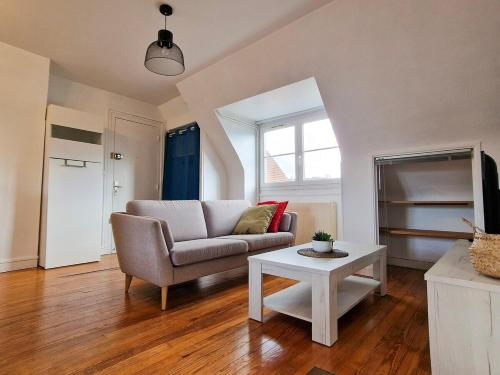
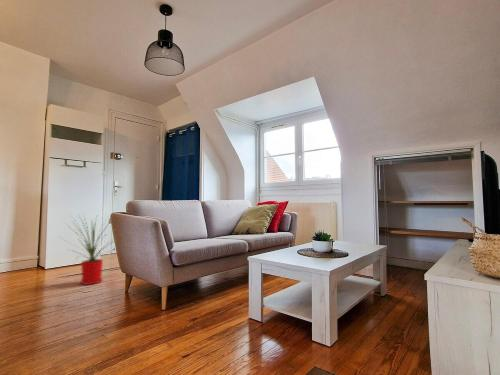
+ house plant (93, 247)
